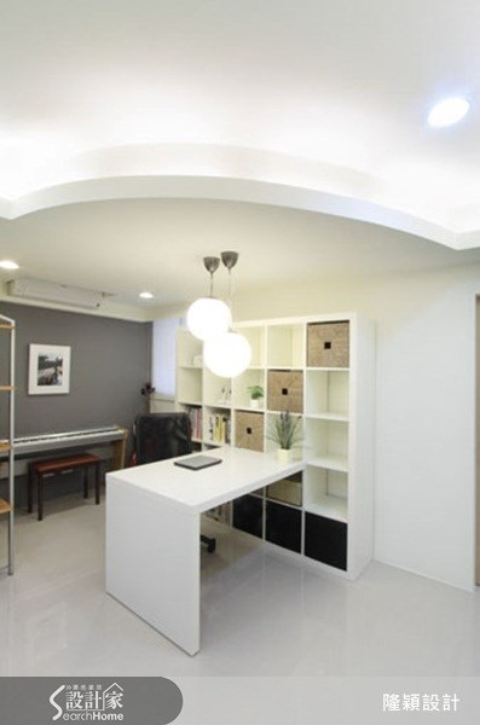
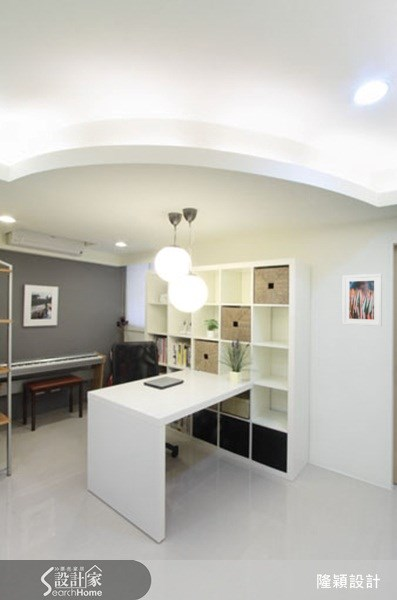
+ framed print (361, 300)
